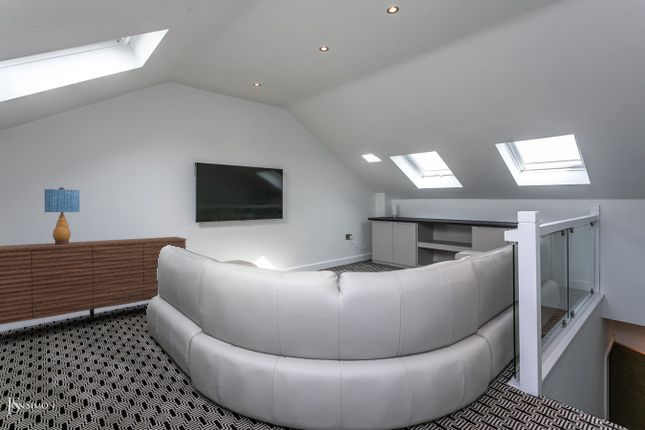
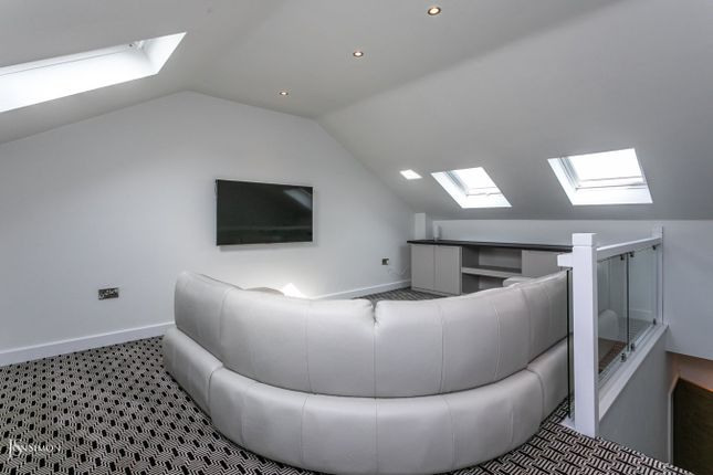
- sideboard (91, 281)
- table lamp (62, 215)
